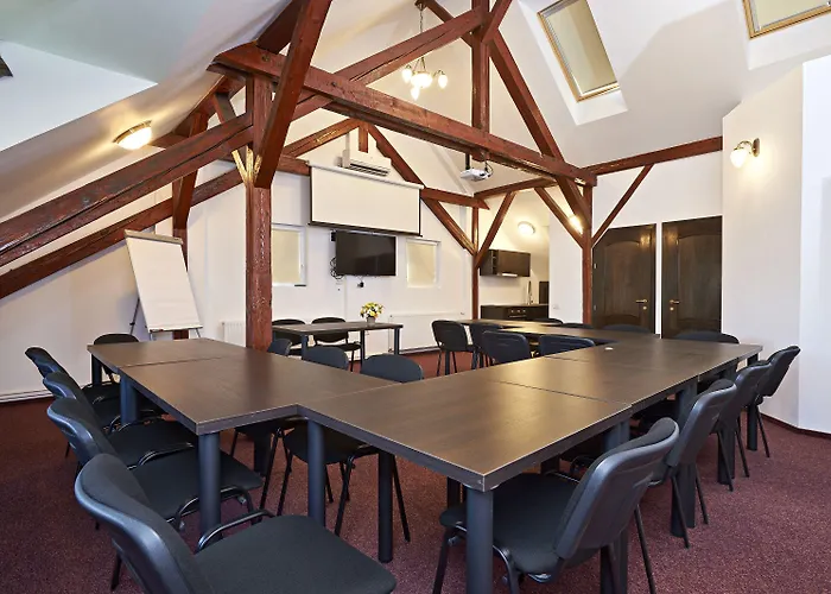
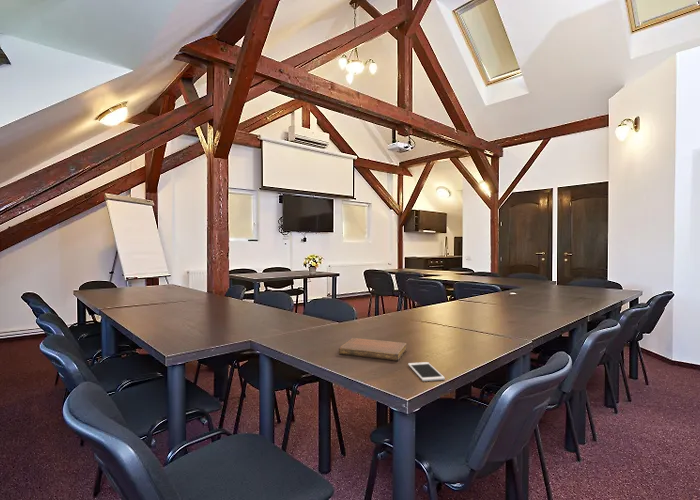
+ cell phone (425, 371)
+ notebook (373, 348)
